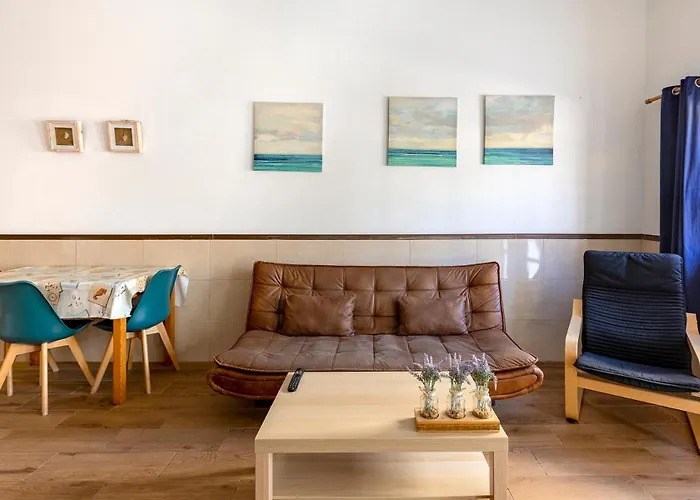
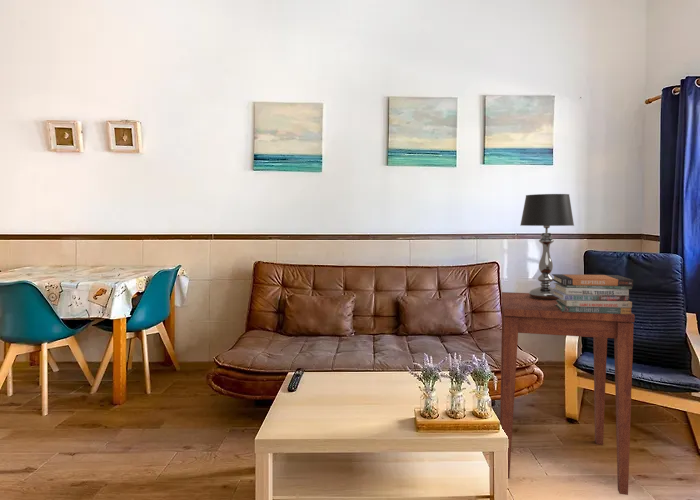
+ book stack (590, 292)
+ table lamp (546, 246)
+ side table (594, 380)
